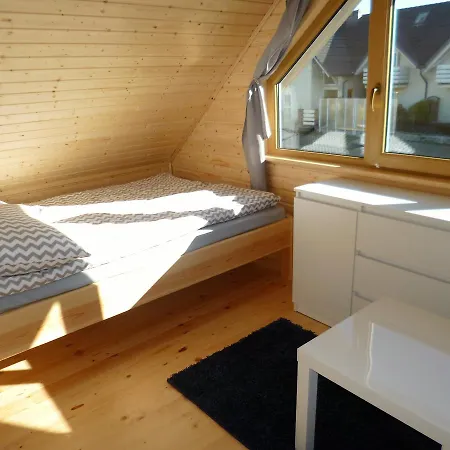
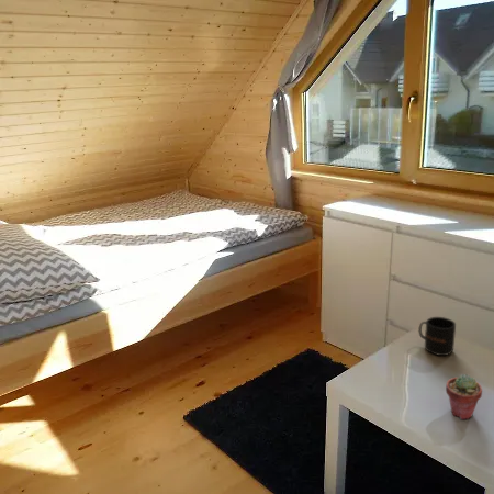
+ potted succulent (463, 393)
+ mug (436, 334)
